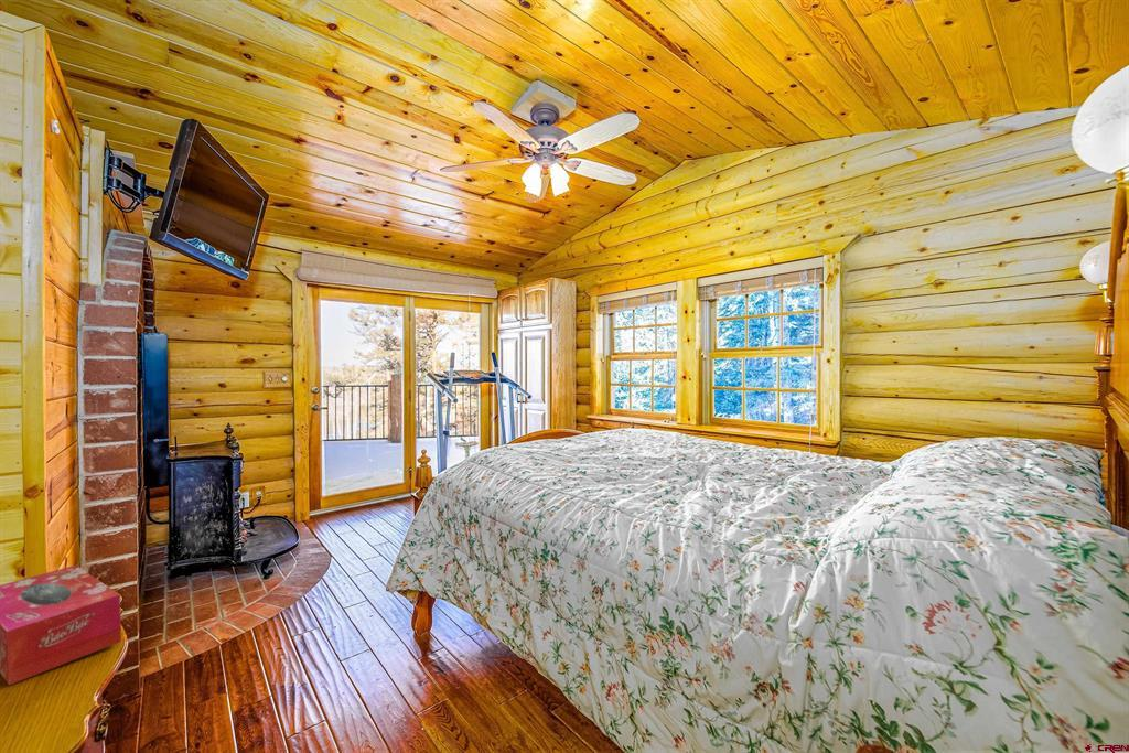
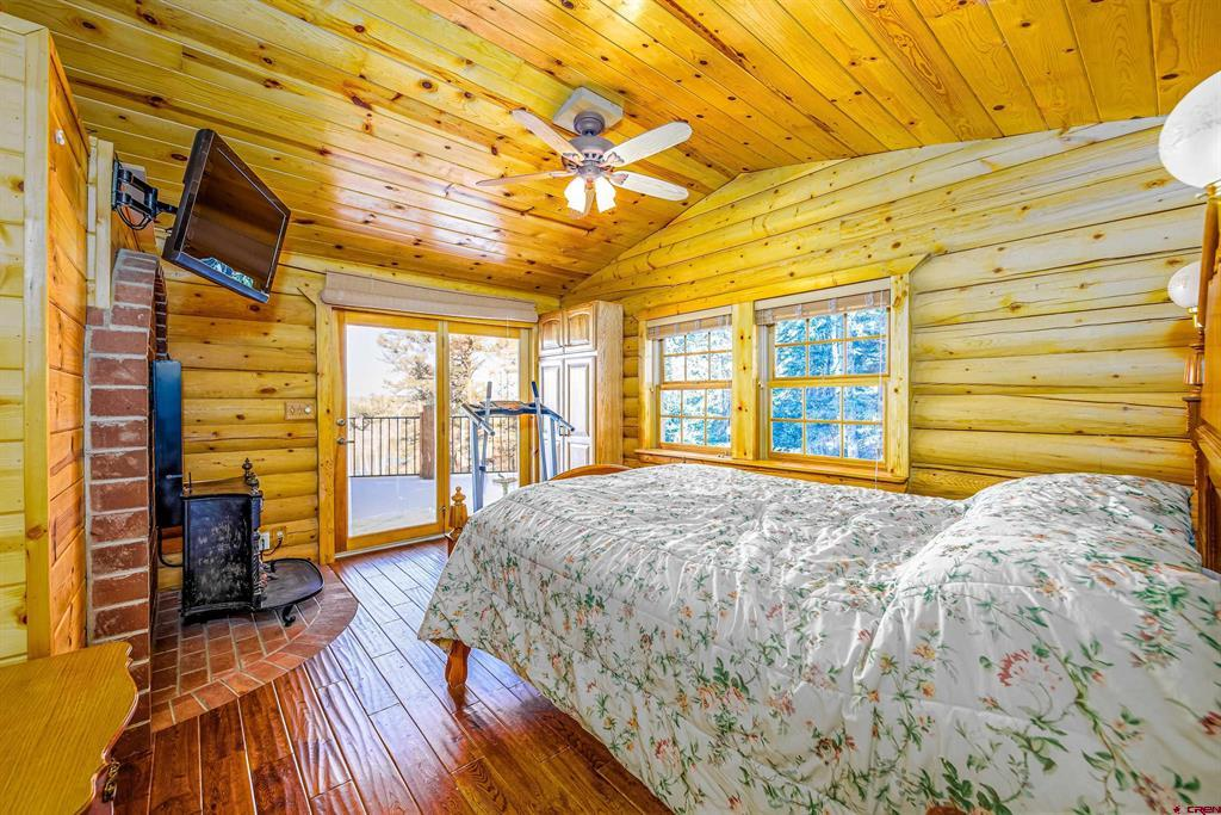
- tissue box (46, 616)
